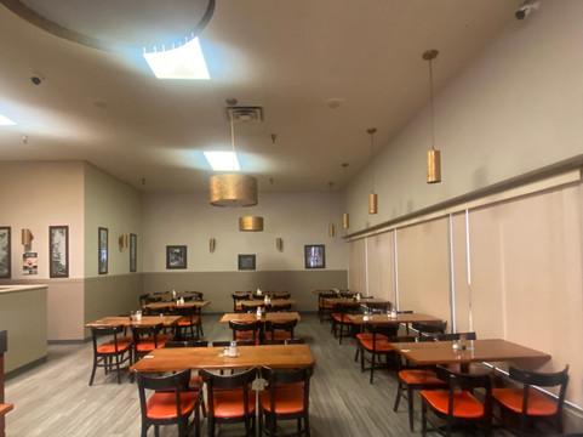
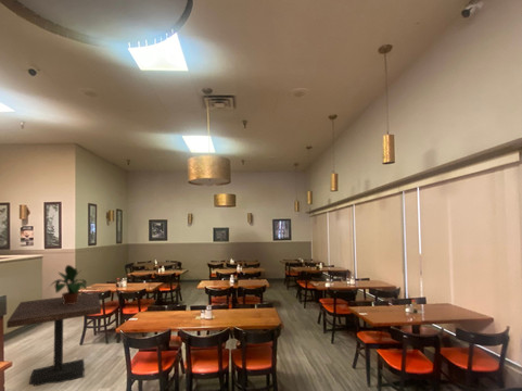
+ dining table (59, 339)
+ potted plant (69, 282)
